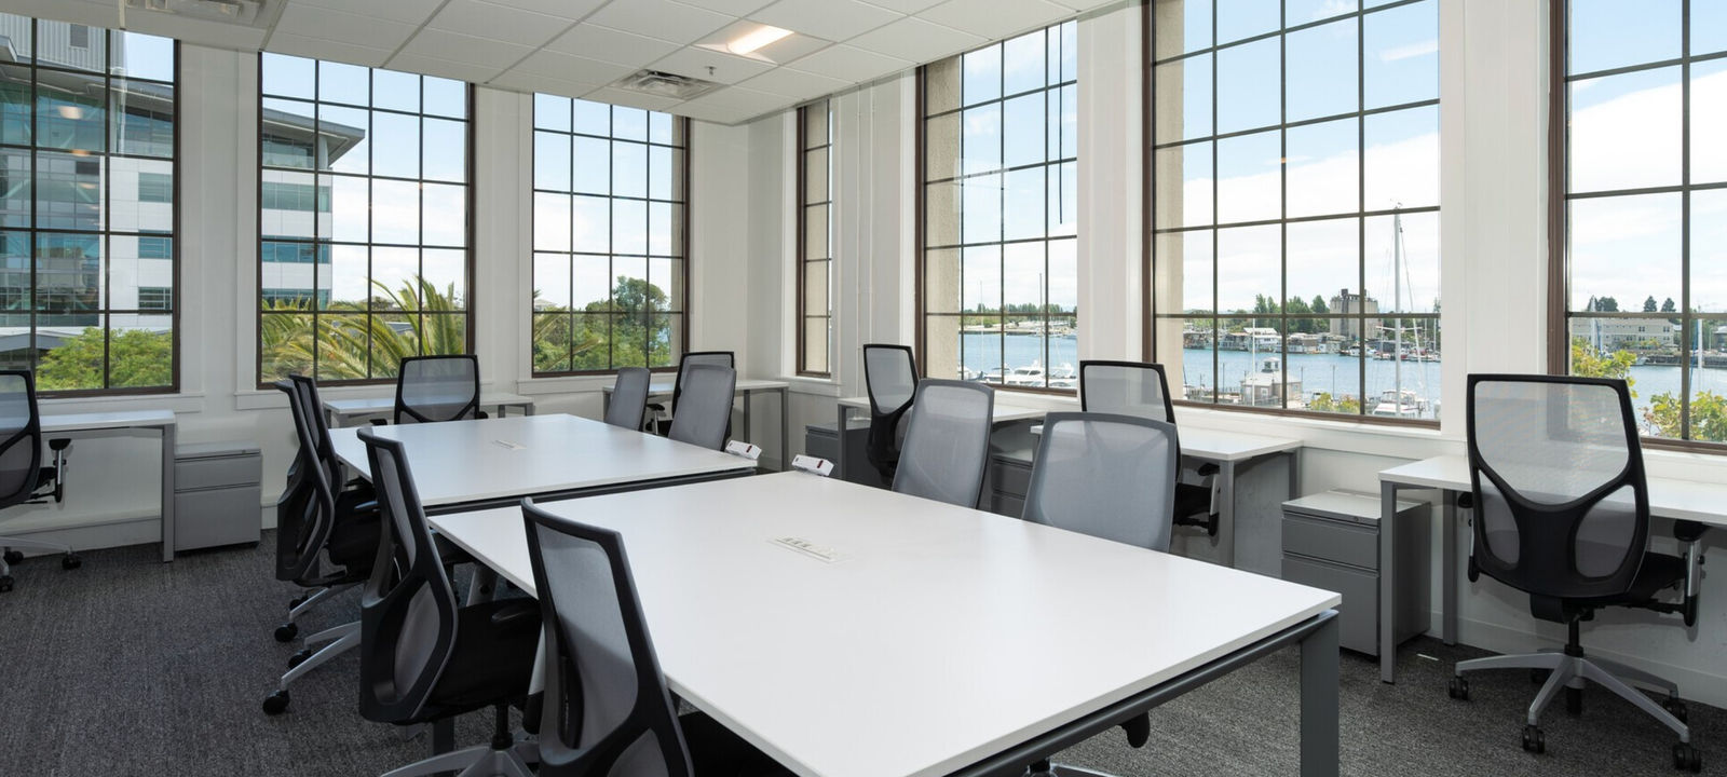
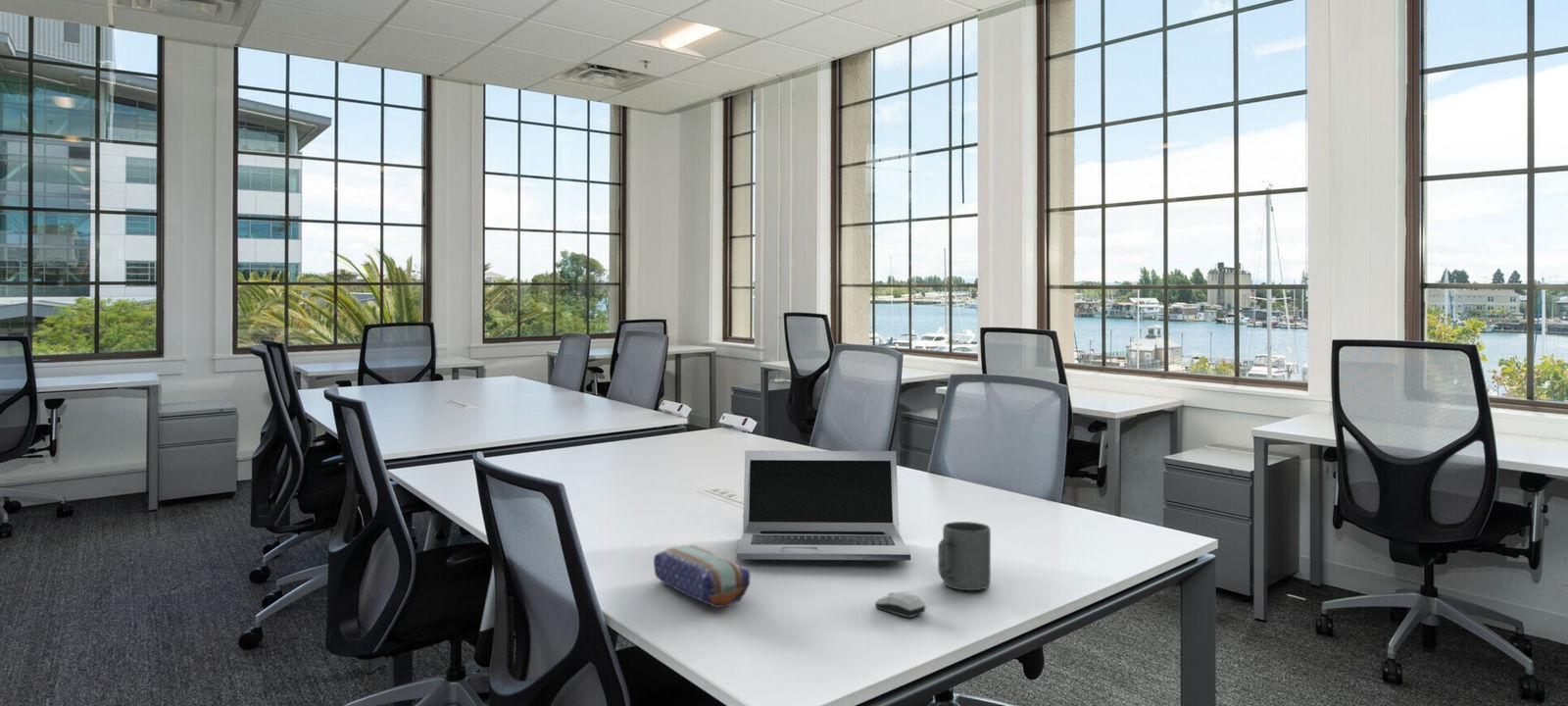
+ mug (960, 556)
+ pencil case (700, 573)
+ laptop (821, 502)
+ computer mouse (900, 601)
